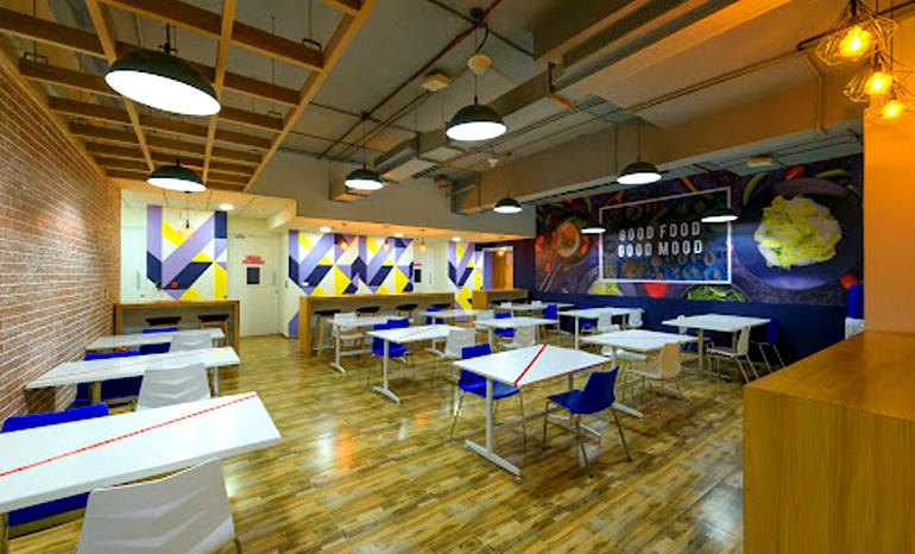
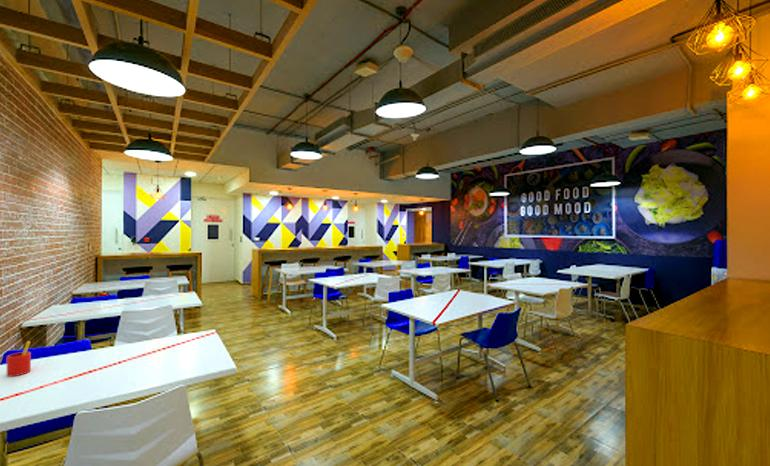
+ straw (20, 357)
